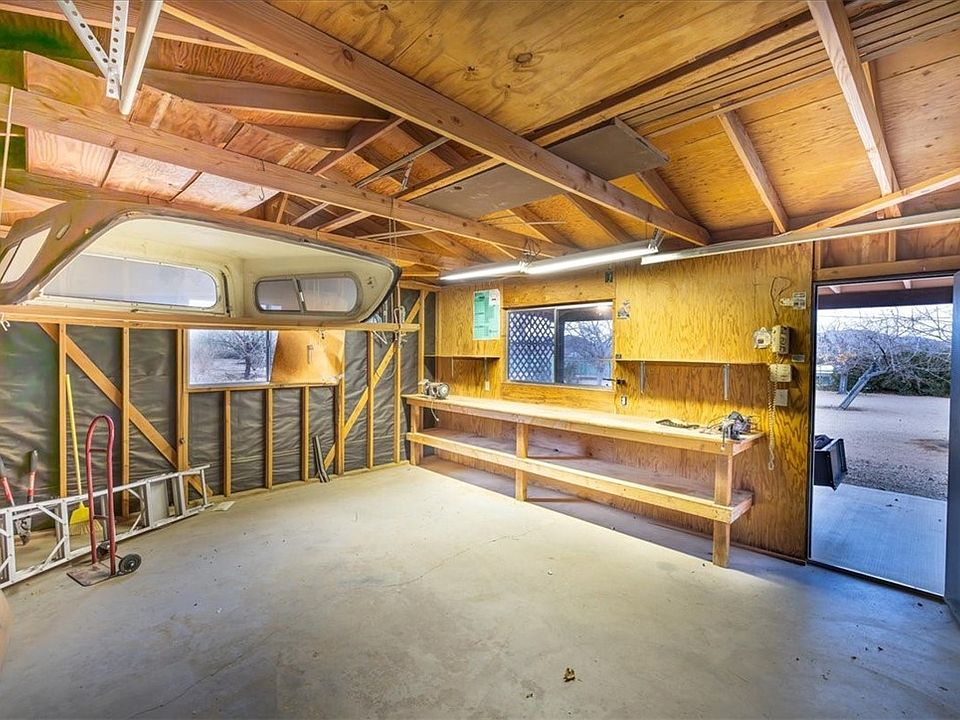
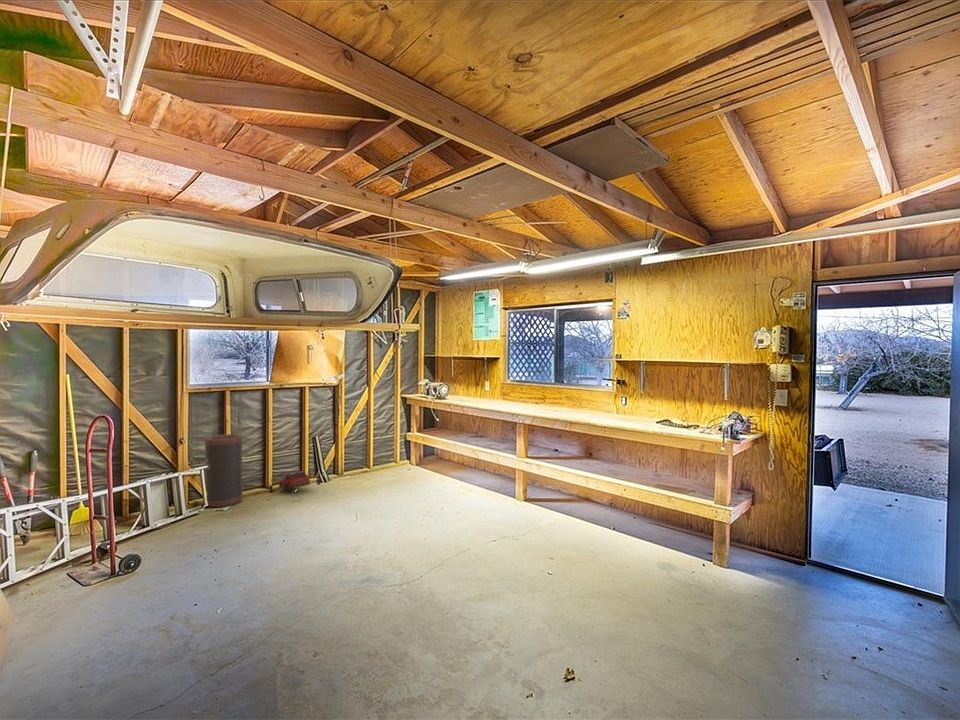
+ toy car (291, 483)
+ trash can (223, 469)
